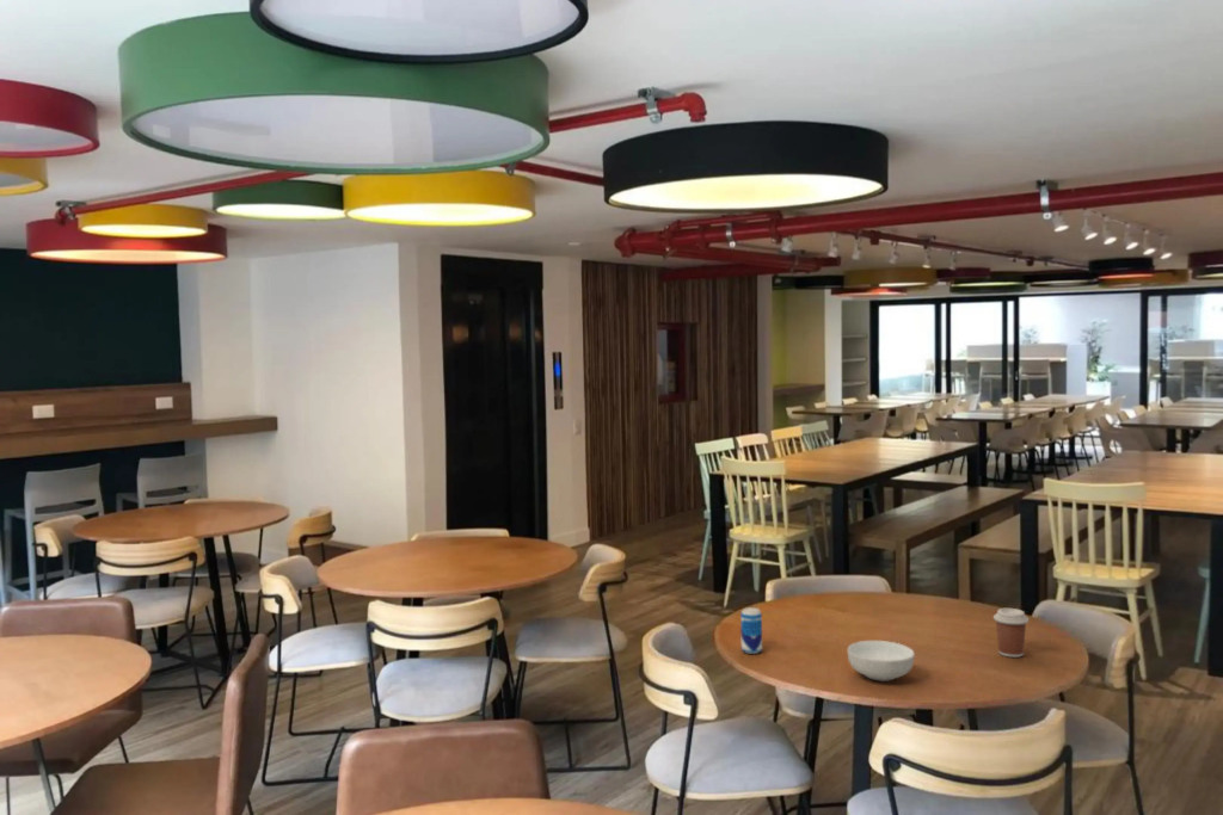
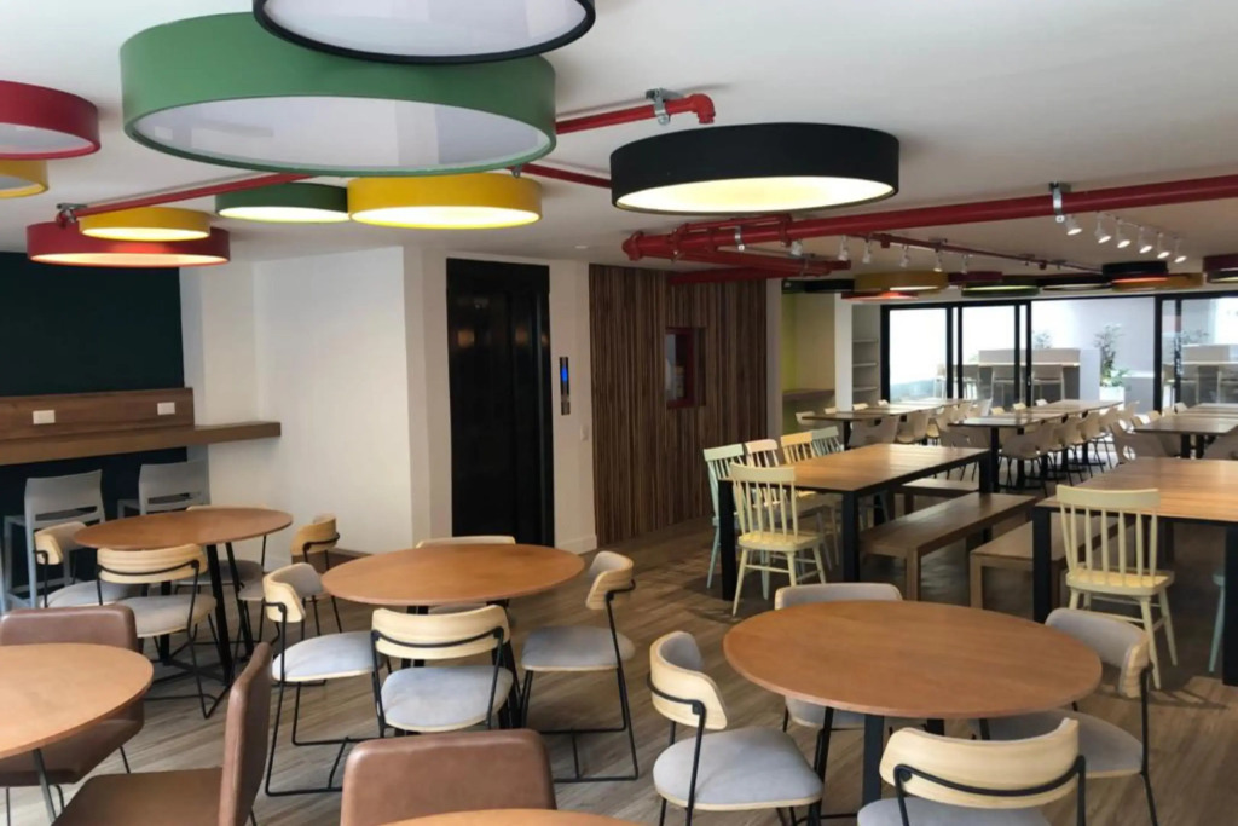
- cereal bowl (880, 662)
- beverage can (751, 630)
- coffee cup (1010, 632)
